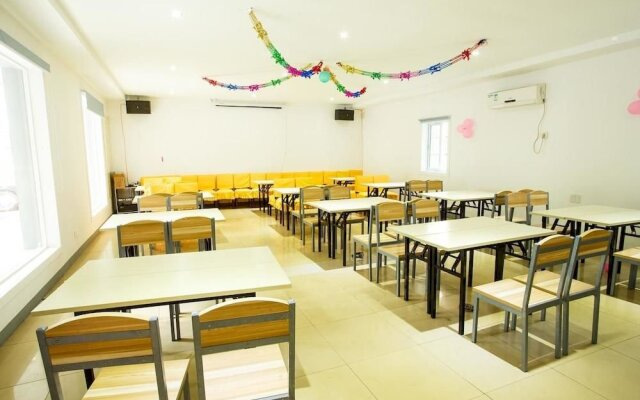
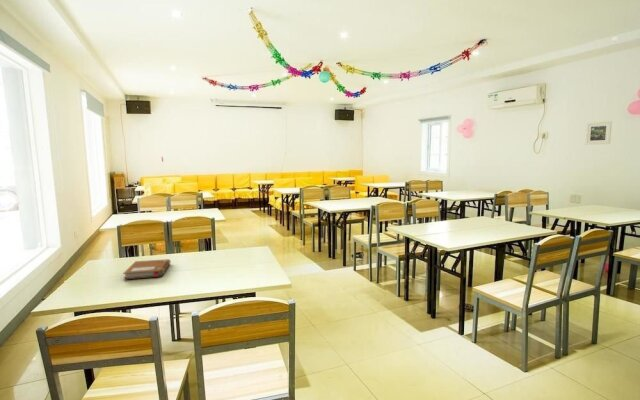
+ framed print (598, 133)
+ notebook (148, 268)
